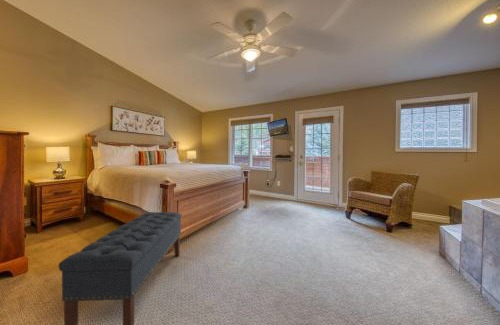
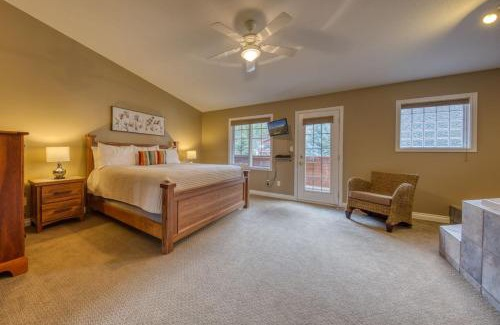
- bench (139, 256)
